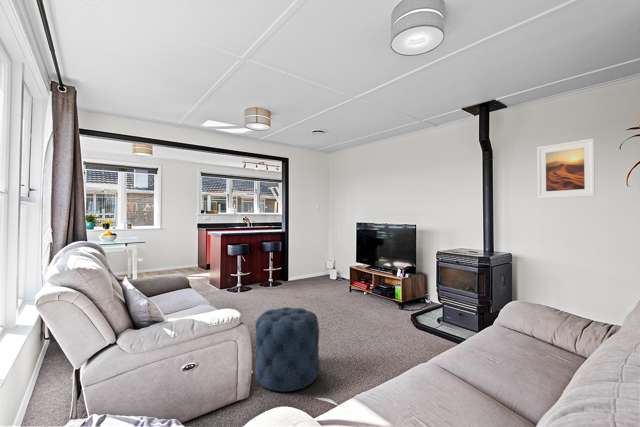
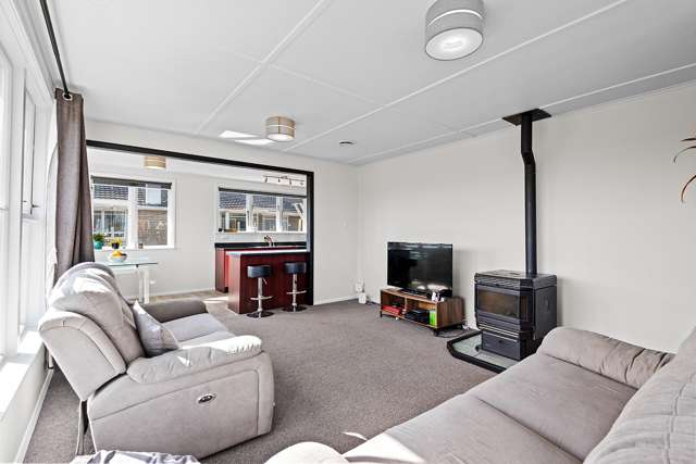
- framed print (564, 170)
- ottoman (287, 343)
